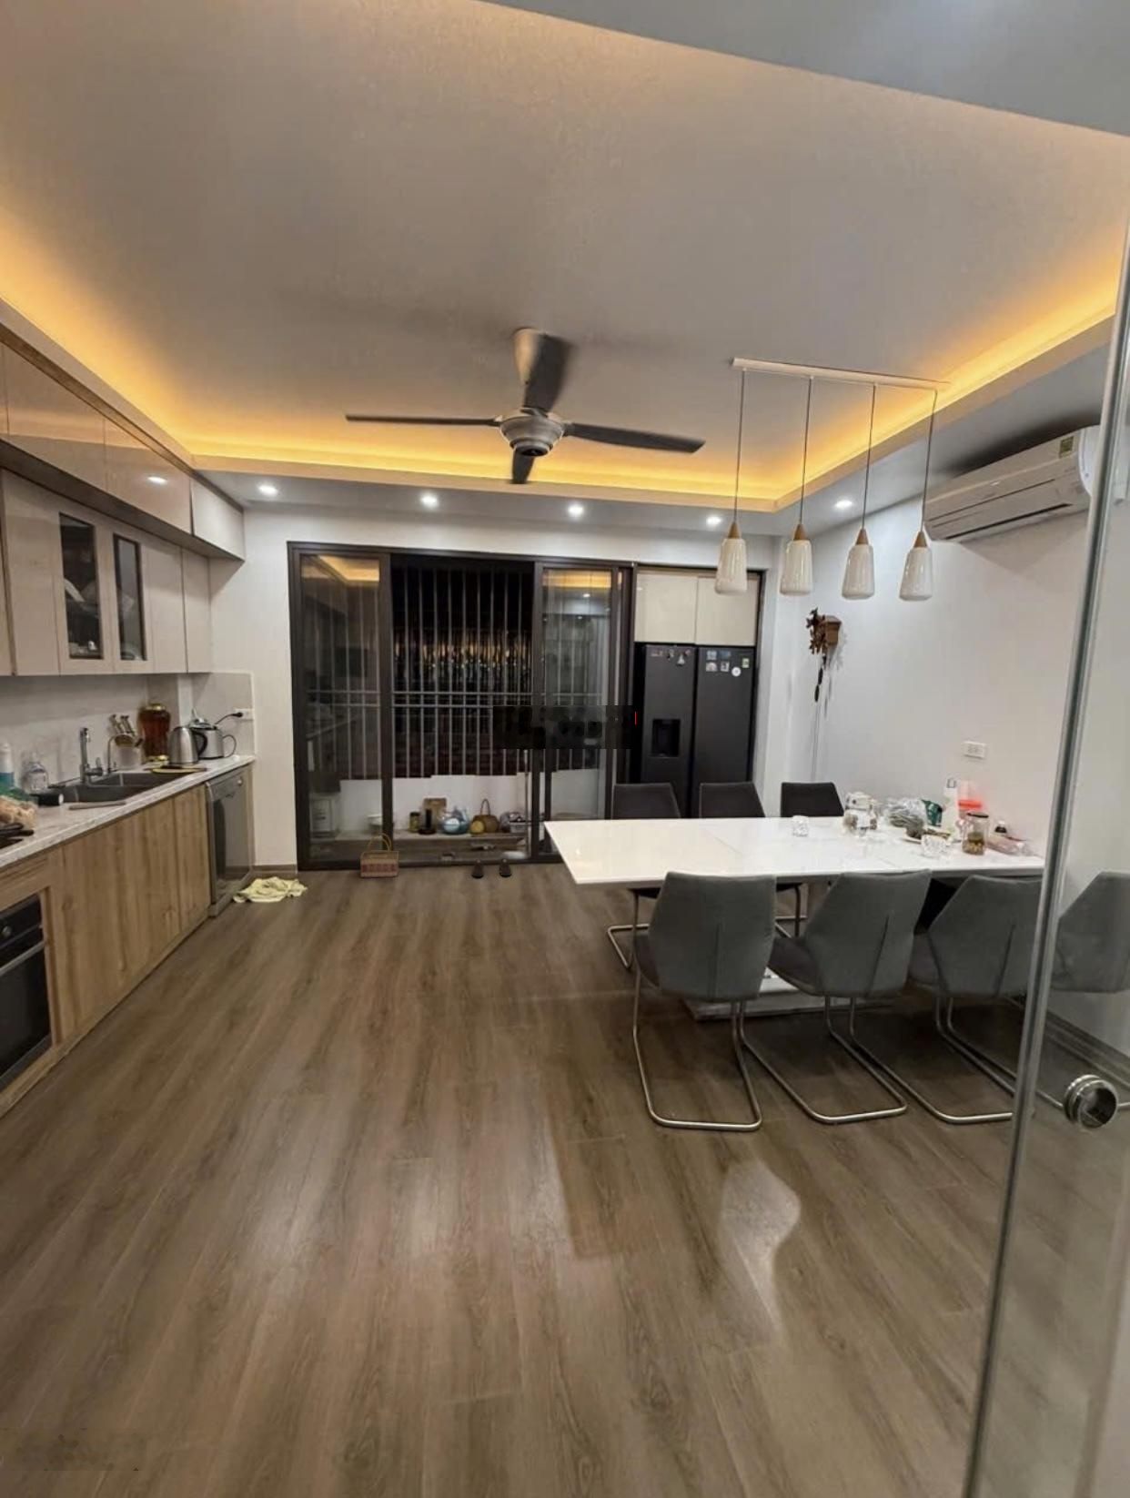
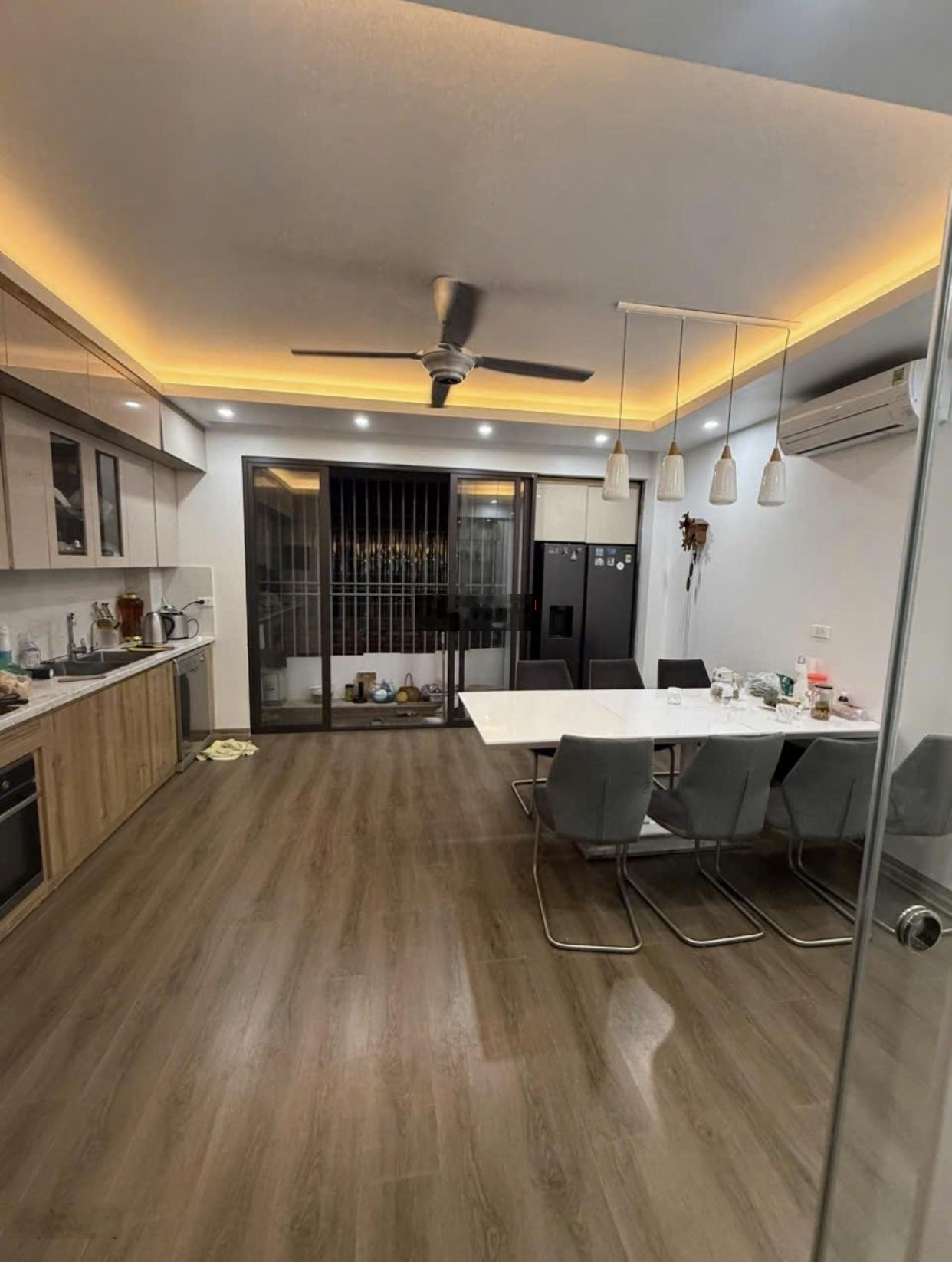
- basket (380, 855)
- shoe (500, 865)
